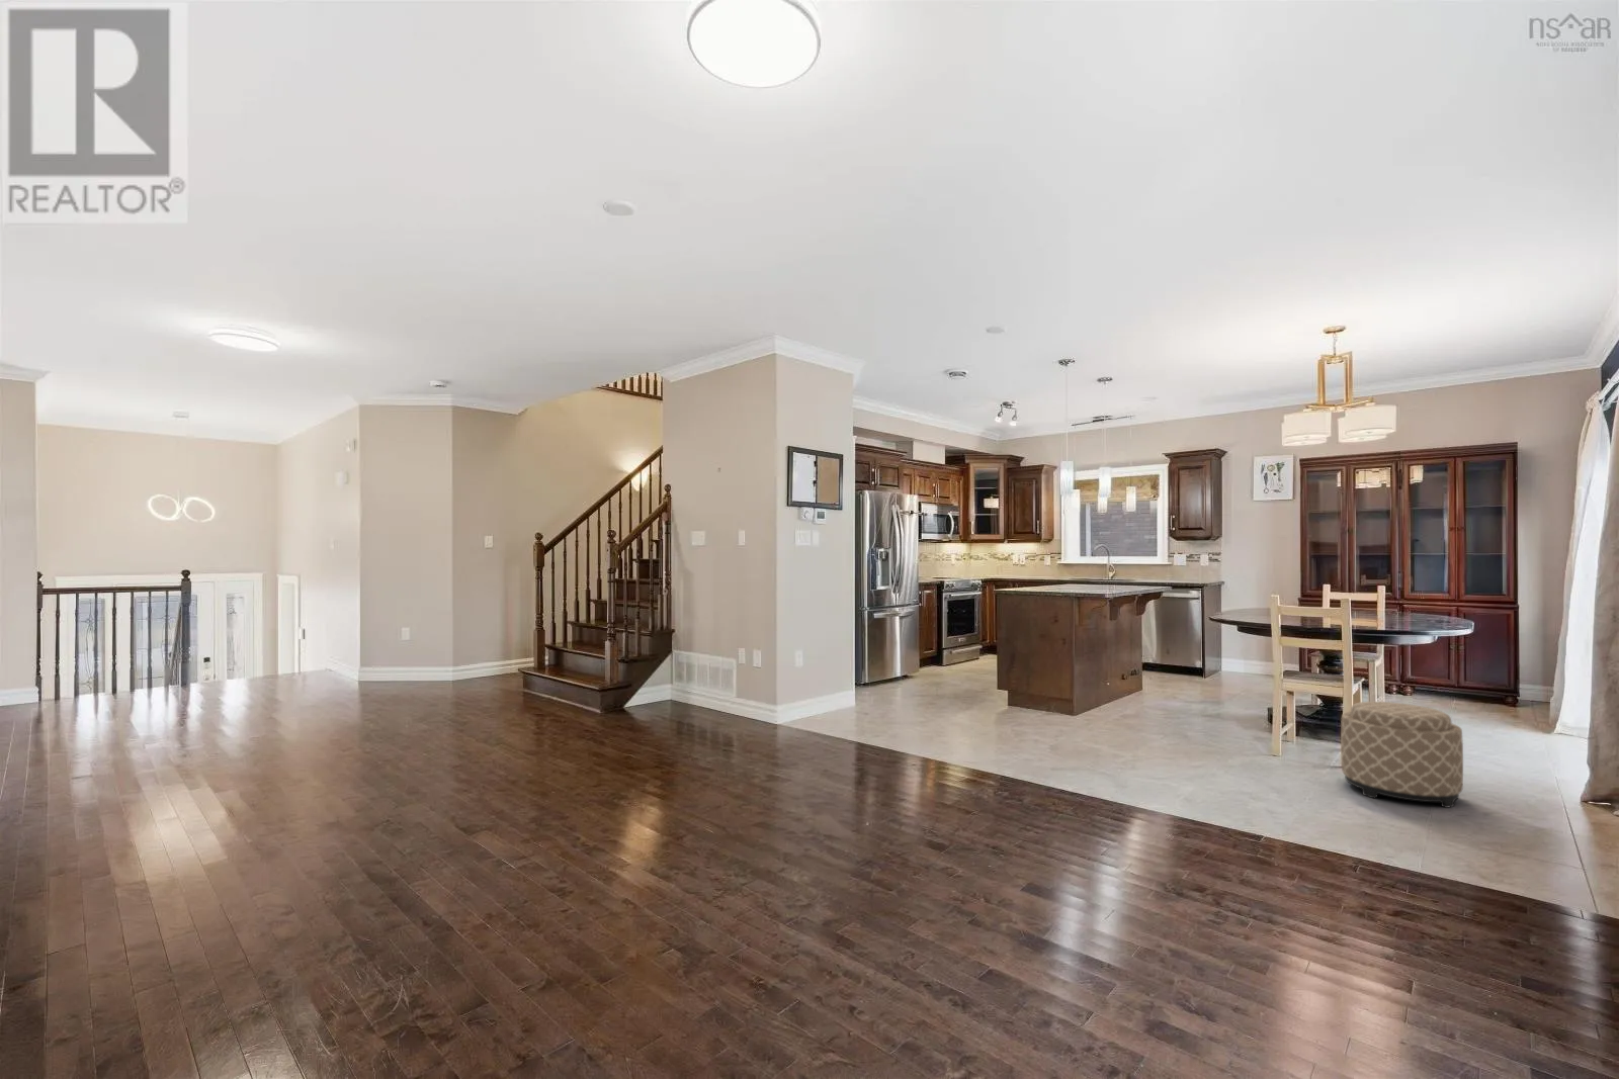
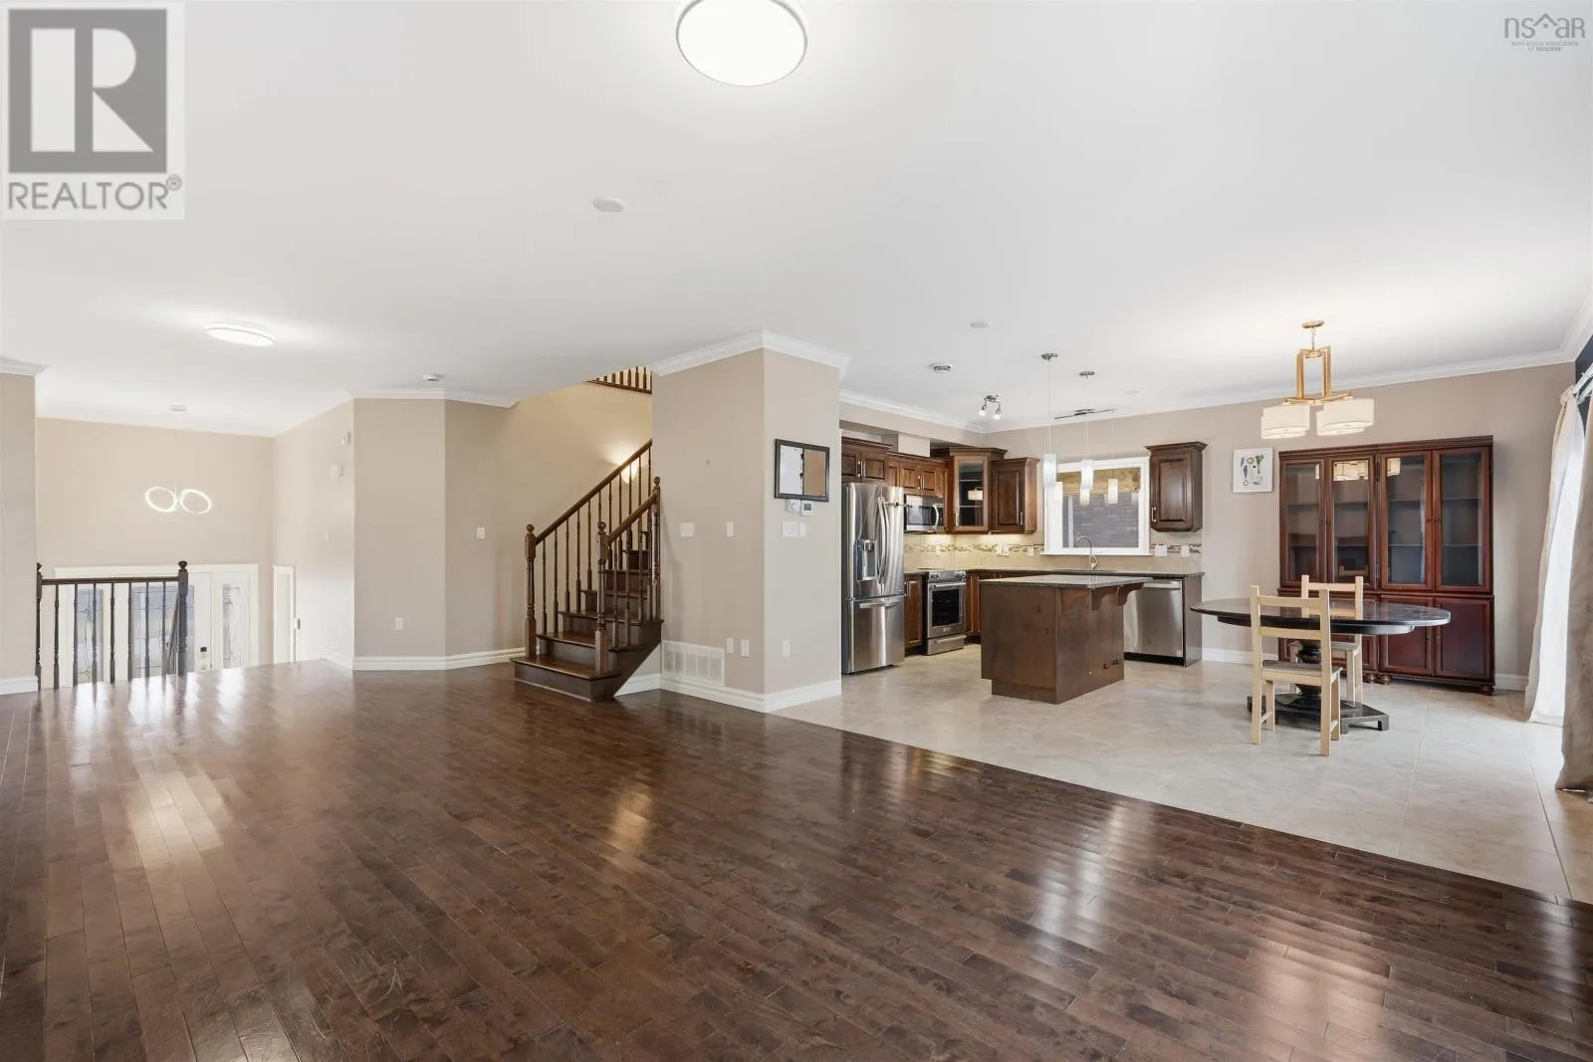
- ottoman (1400, 749)
